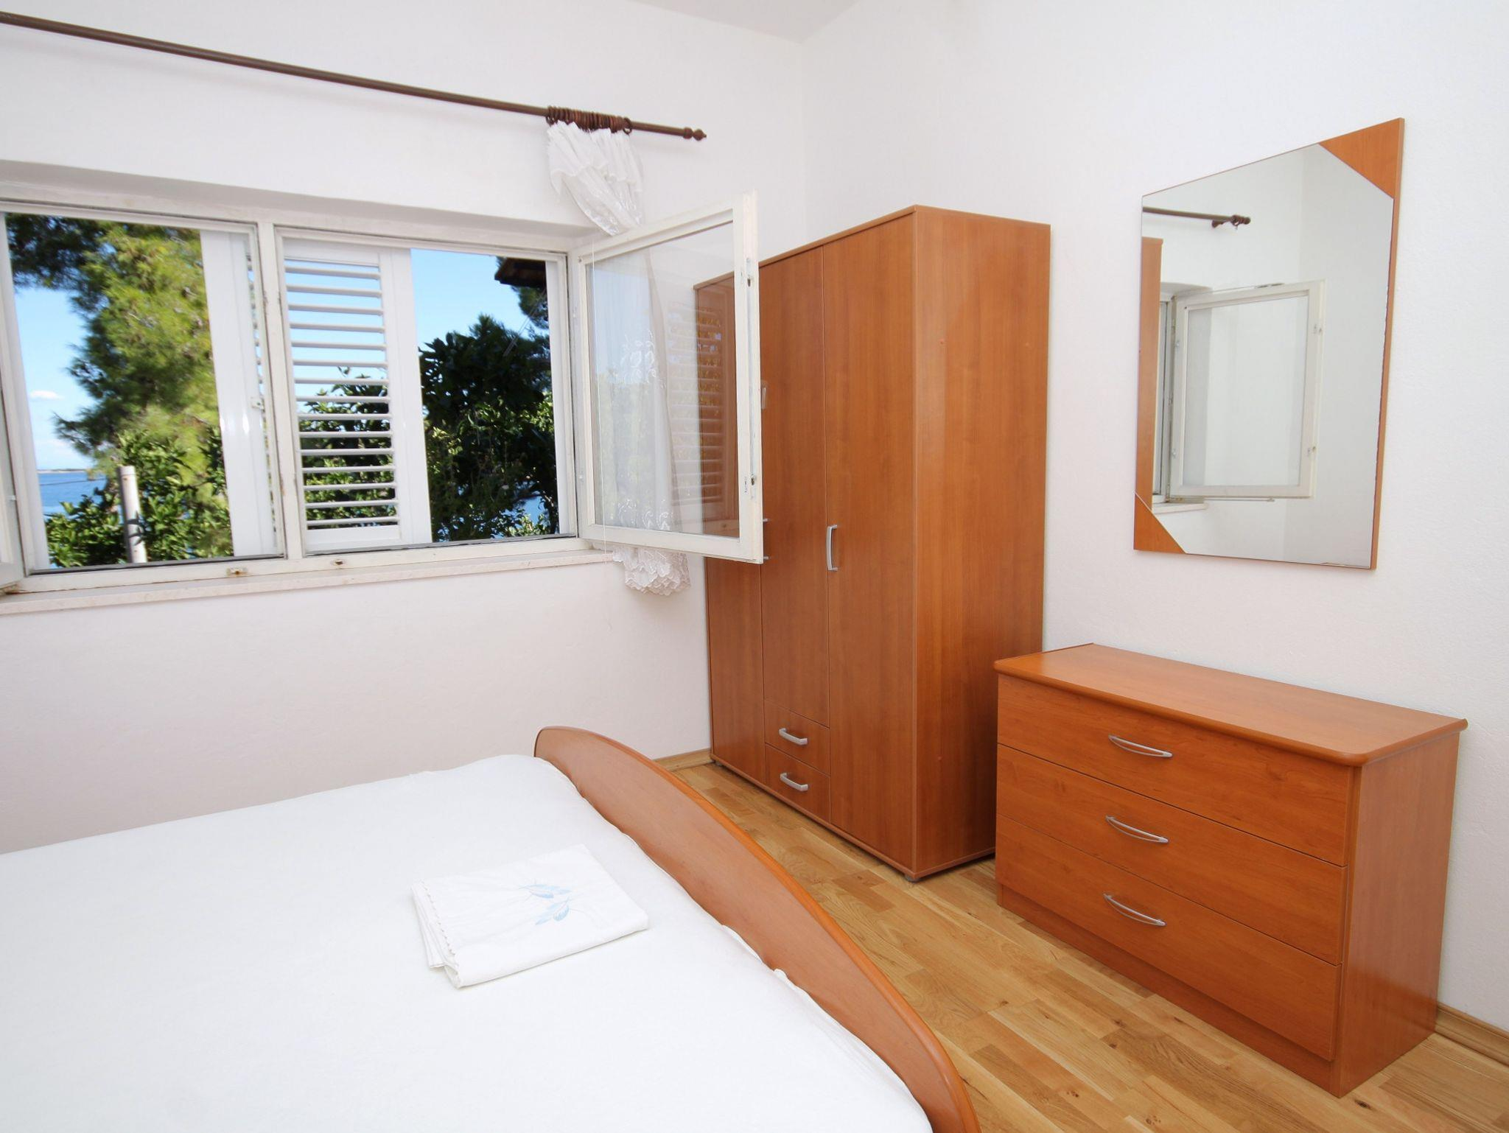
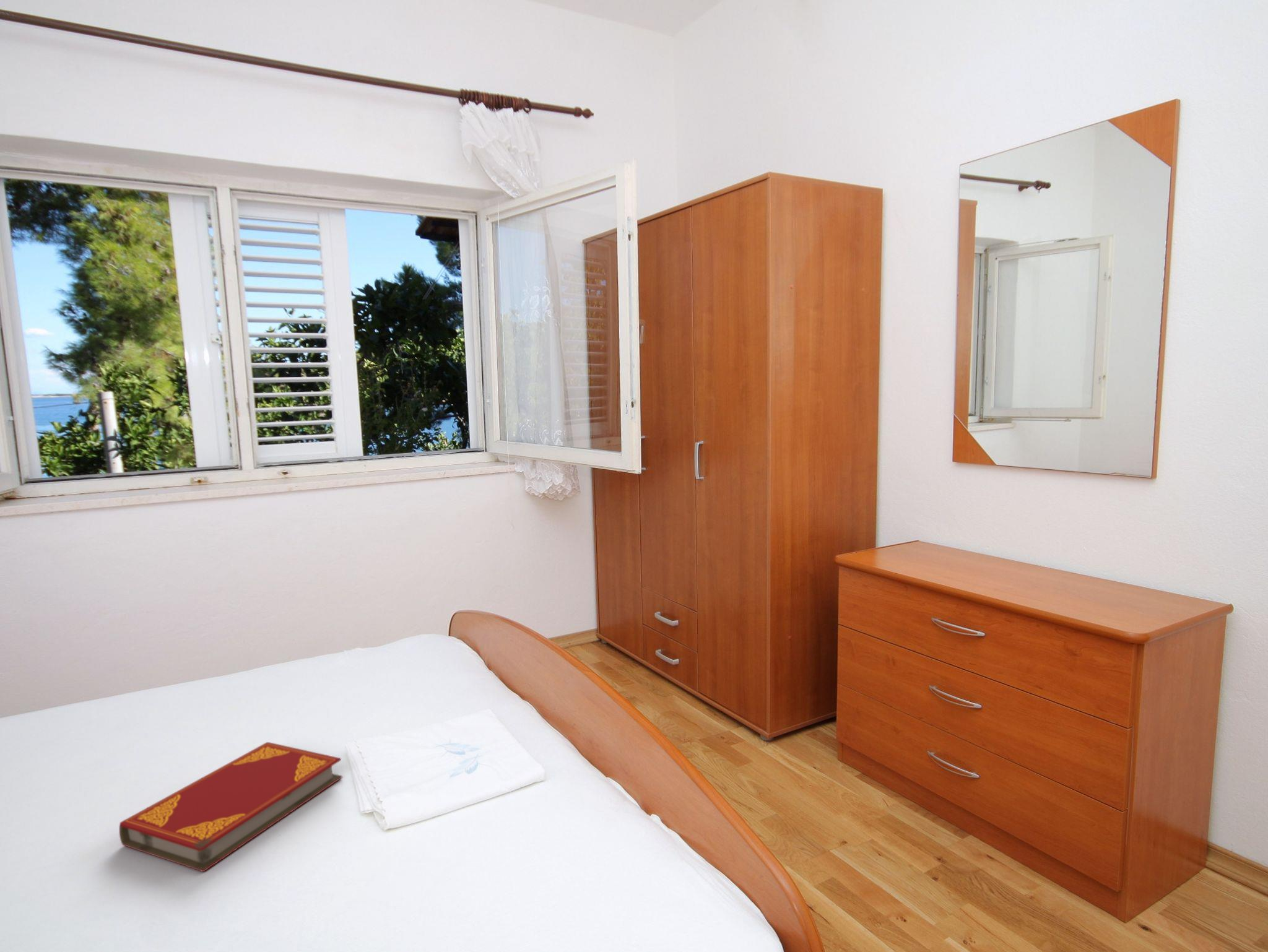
+ hardback book (238, 798)
